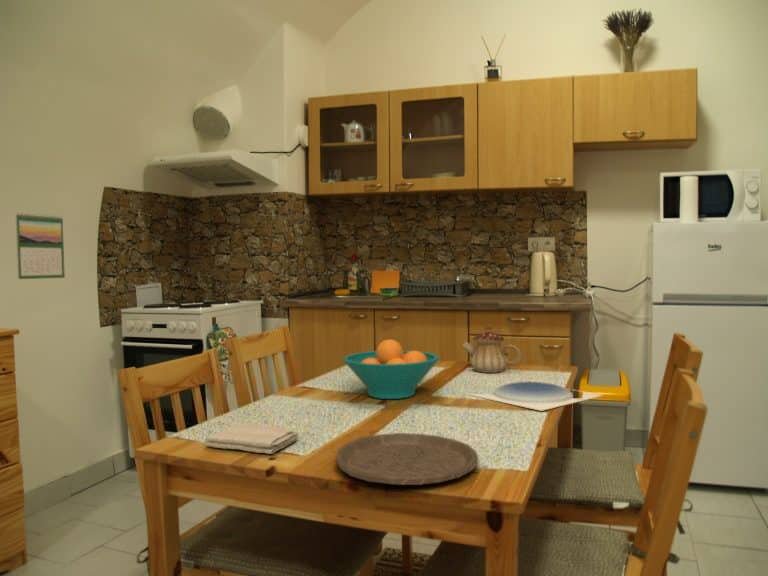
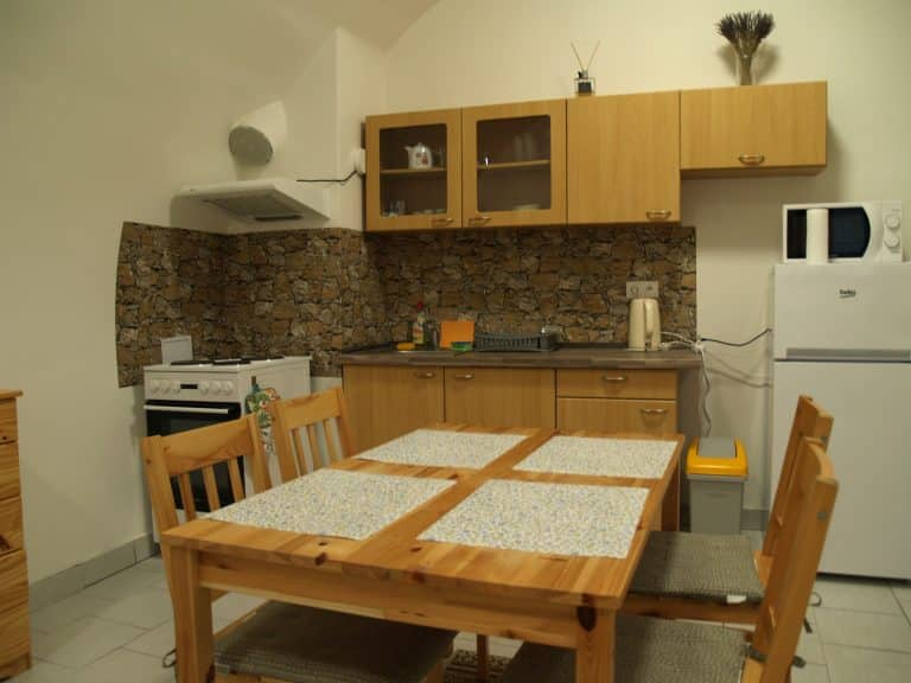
- calendar (41, 246)
- washcloth (252, 436)
- teapot (491, 348)
- plate (532, 389)
- plate (406, 458)
- fruit bowl (391, 367)
